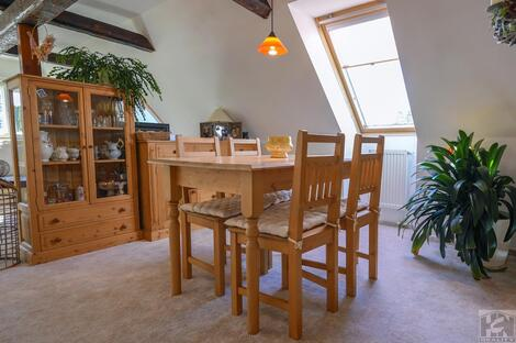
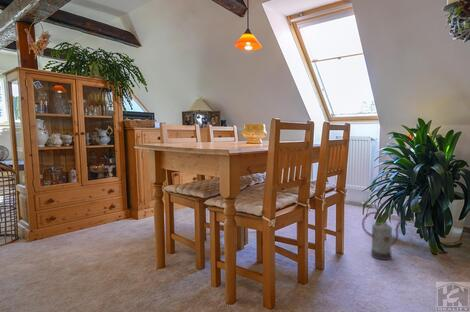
+ watering can (382, 233)
